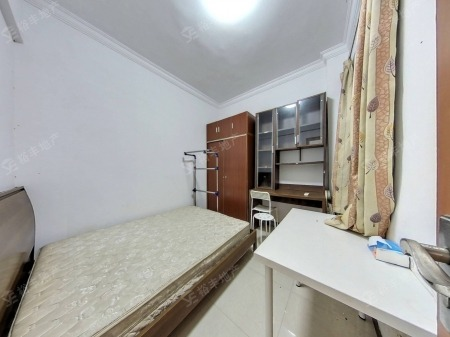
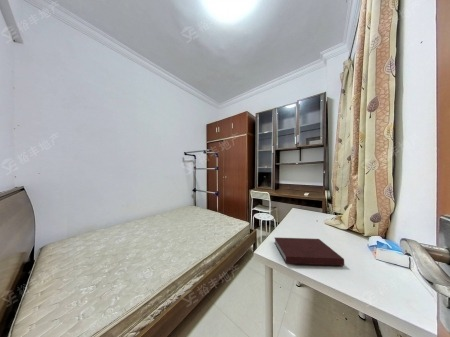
+ notebook (304, 249)
